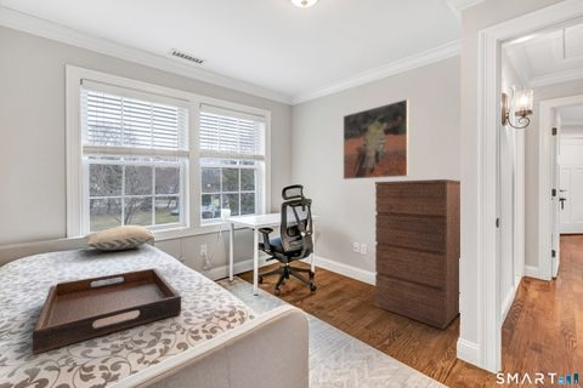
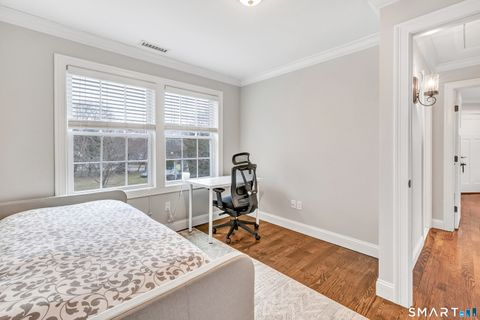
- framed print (372, 143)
- dresser (419, 245)
- serving tray (112, 297)
- pillow (119, 236)
